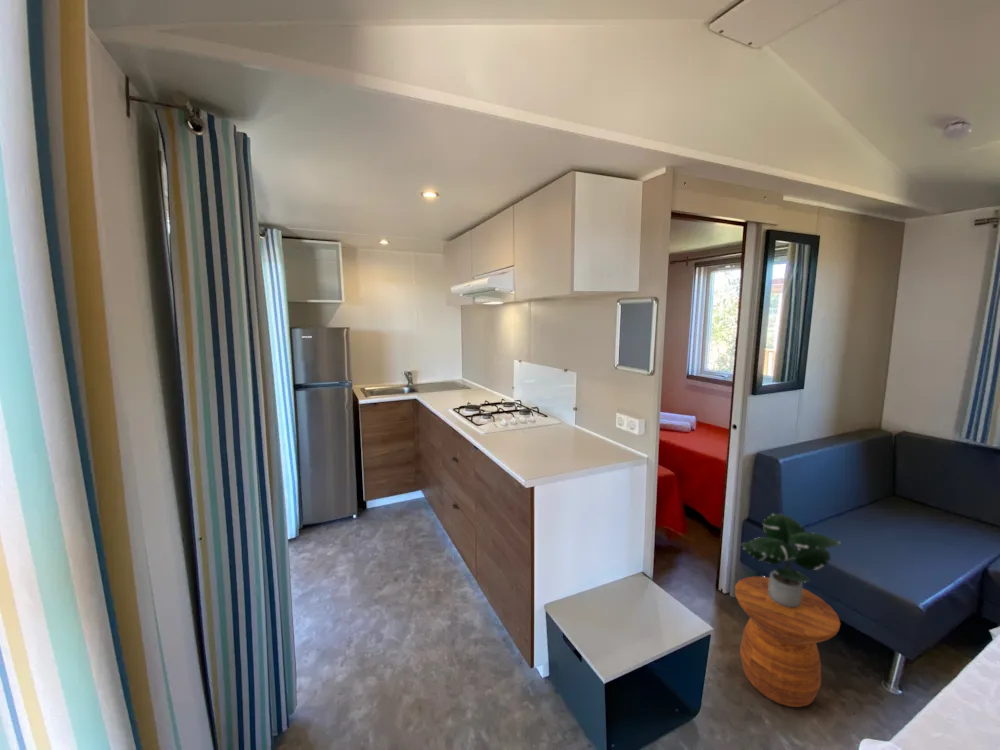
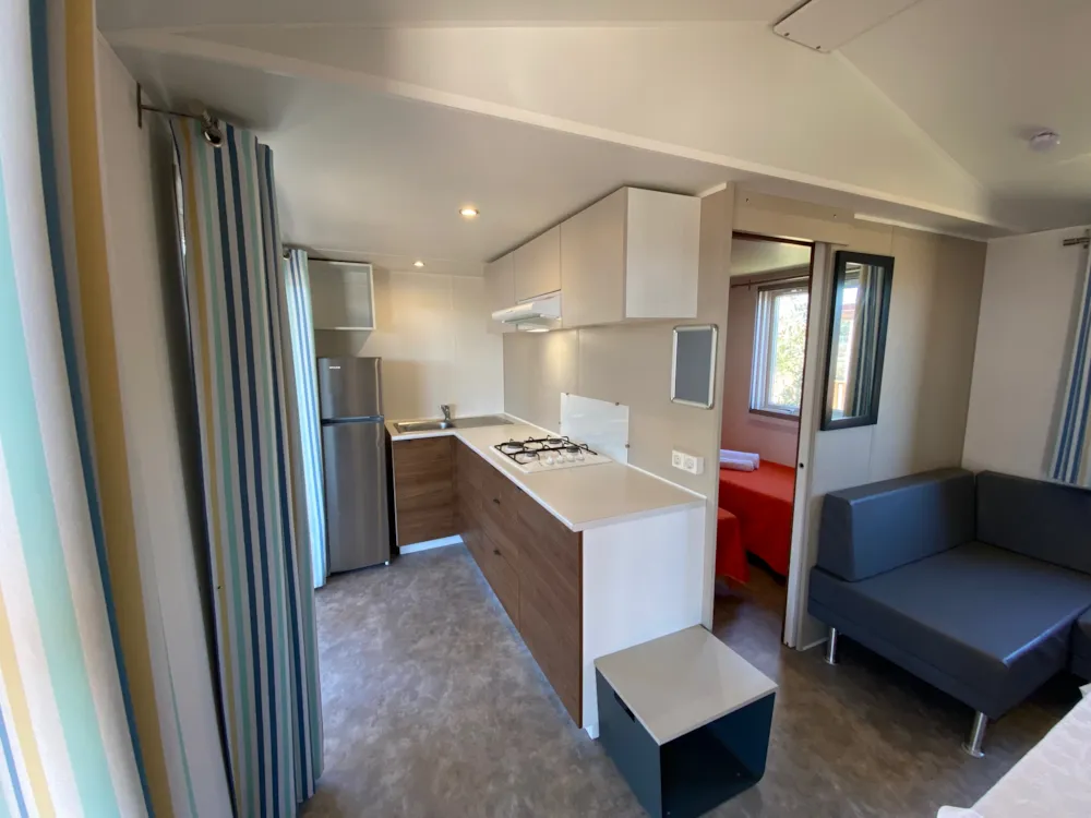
- potted plant (786, 564)
- side table (780, 643)
